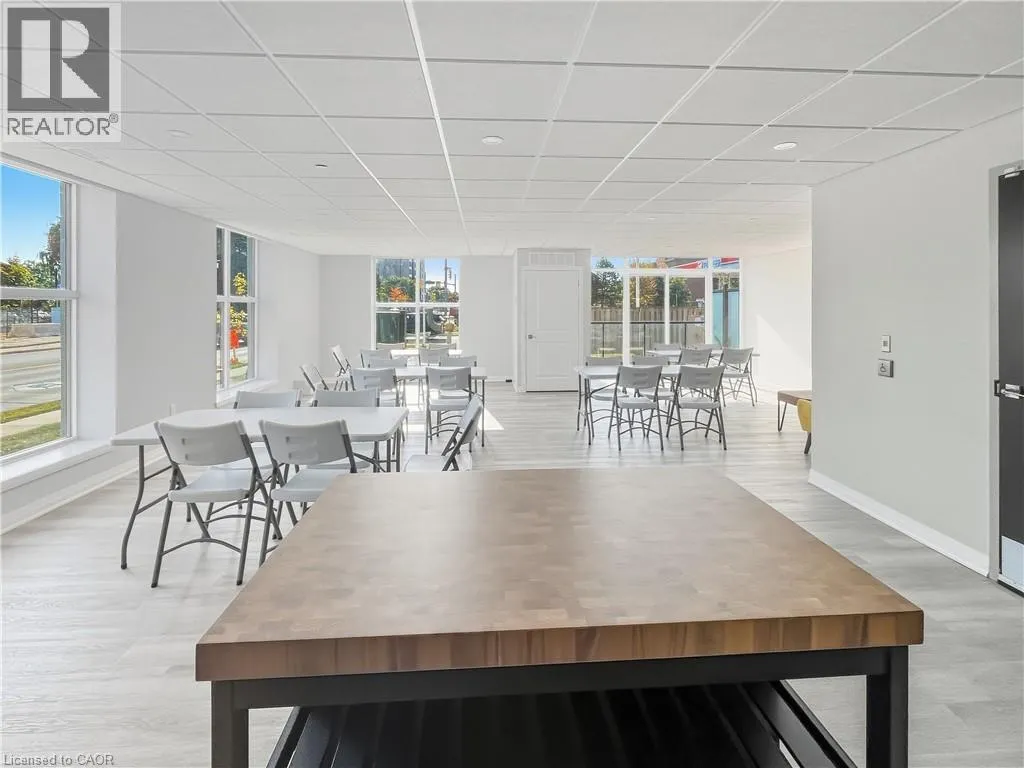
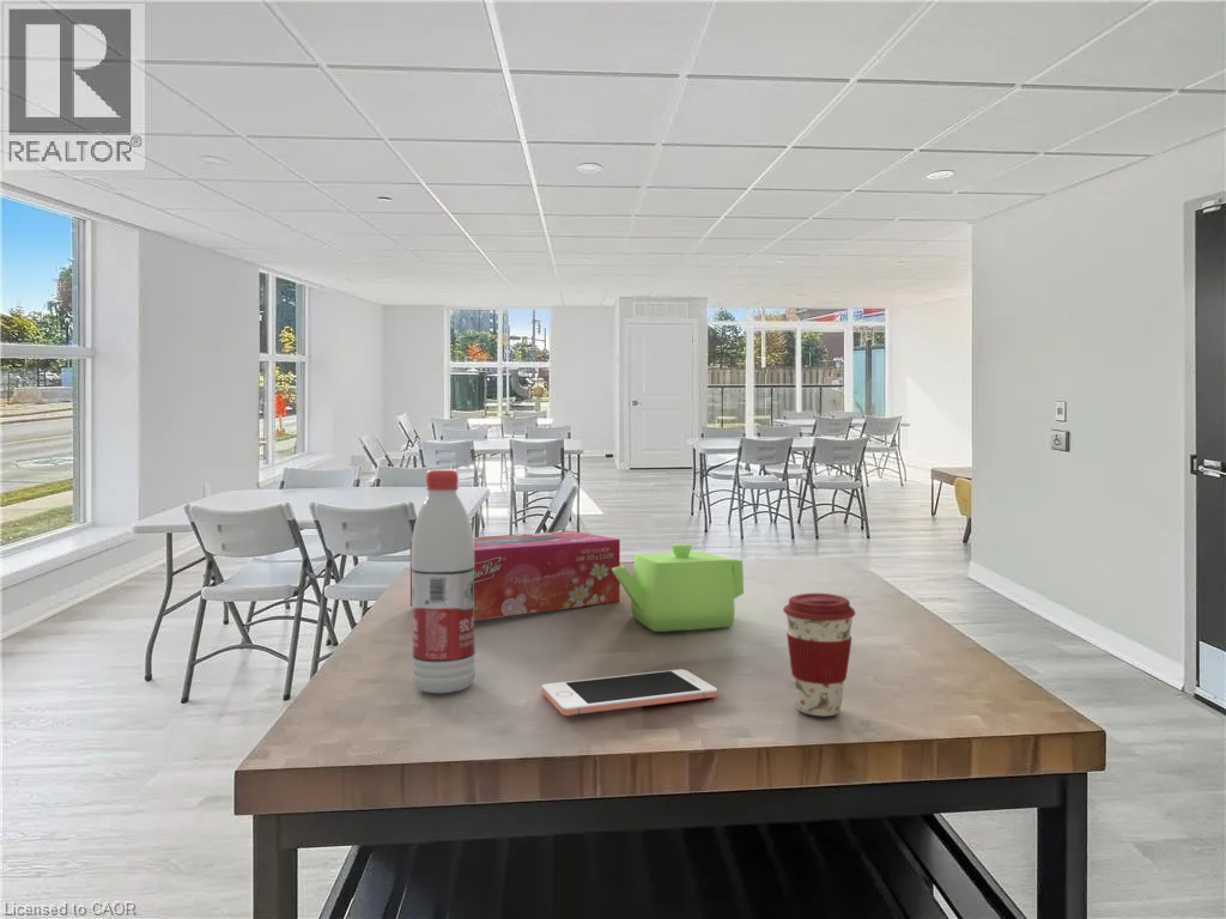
+ coffee cup (818, 653)
+ tissue box (516, 572)
+ water bottle (443, 578)
+ teapot (678, 583)
+ cell phone (629, 690)
